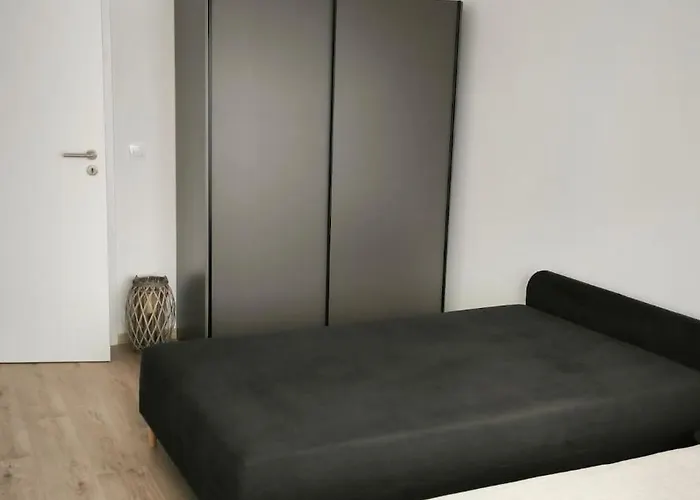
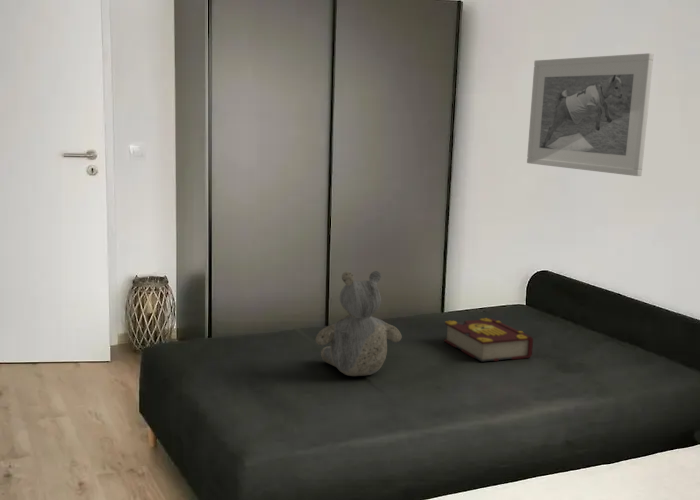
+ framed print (583, 113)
+ book (487, 338)
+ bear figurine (355, 319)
